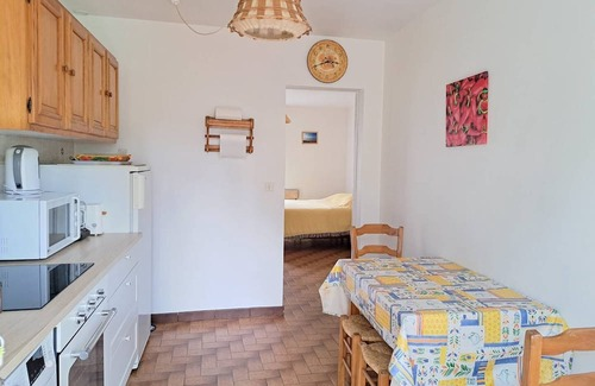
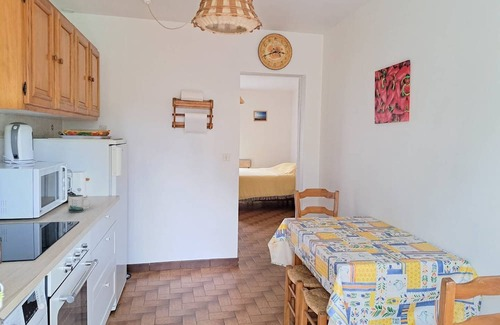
+ mug (79, 203)
